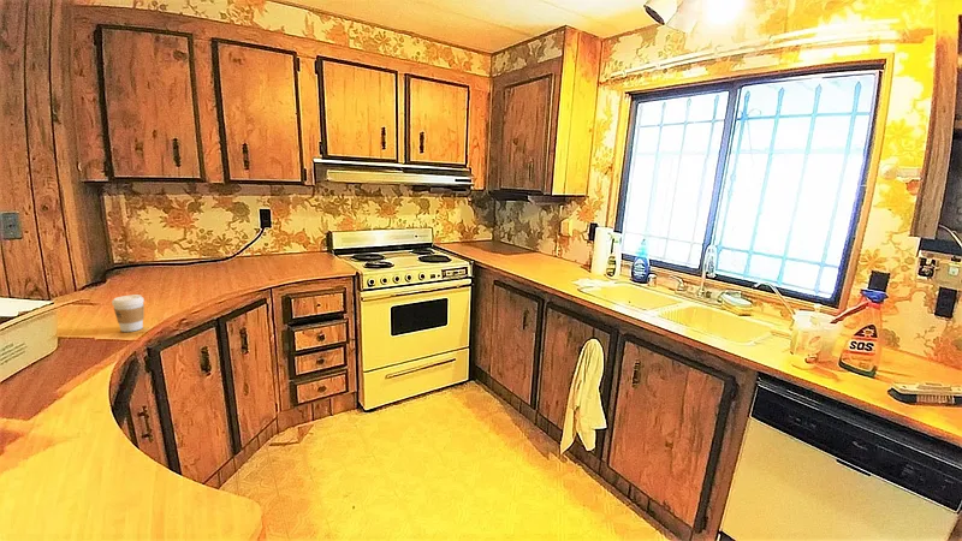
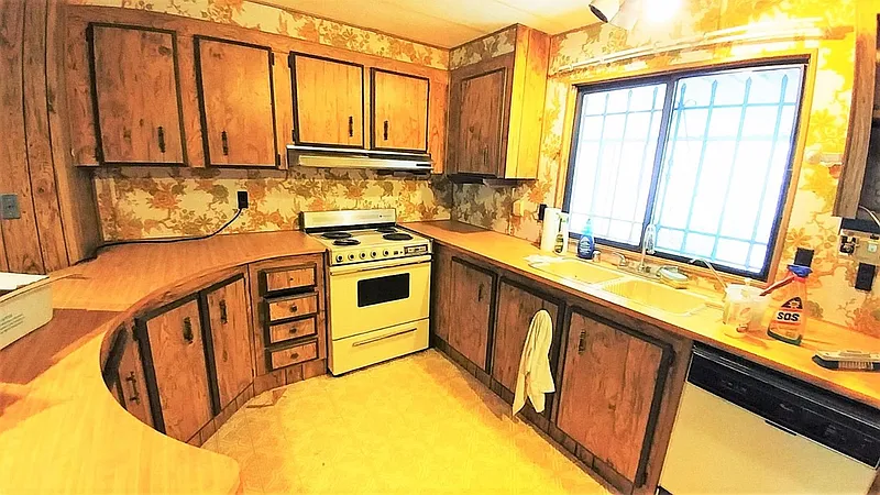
- coffee cup (129, 313)
